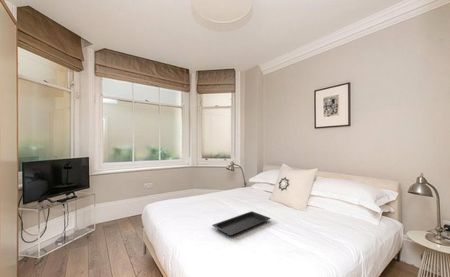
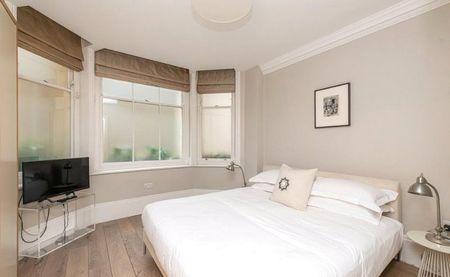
- serving tray (242, 223)
